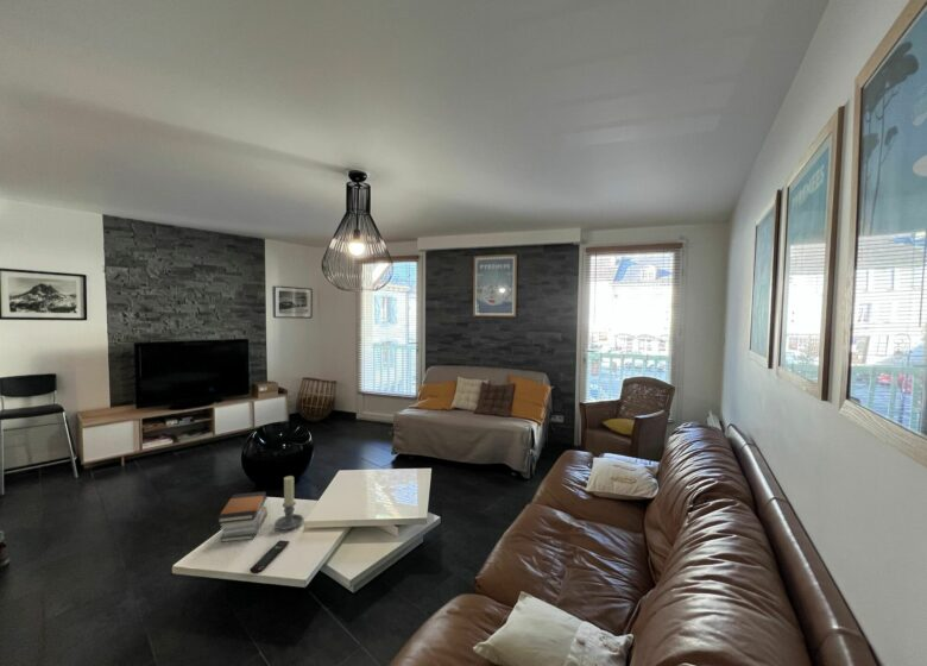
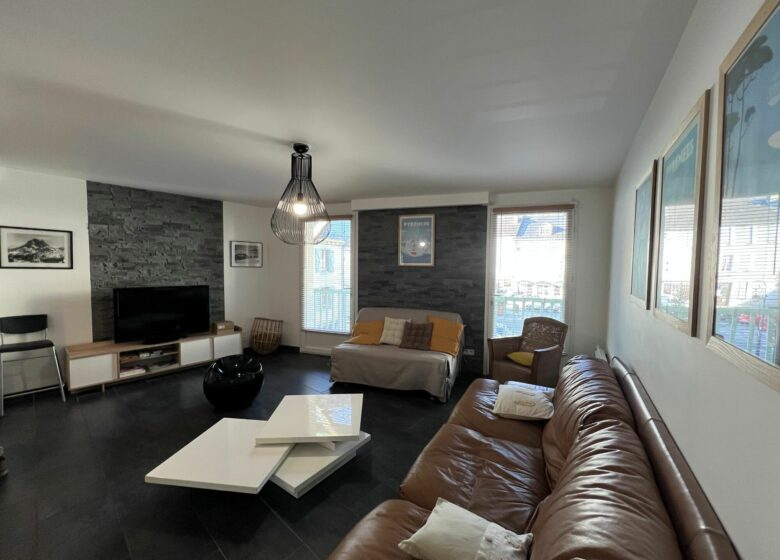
- book stack (244, 516)
- remote control (270, 555)
- candle holder (289, 500)
